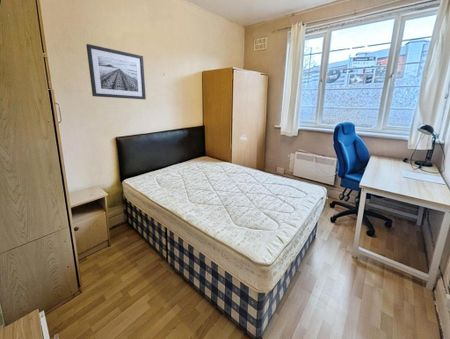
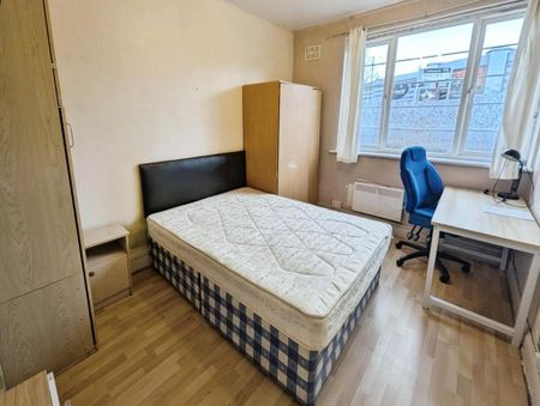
- wall art (119, 74)
